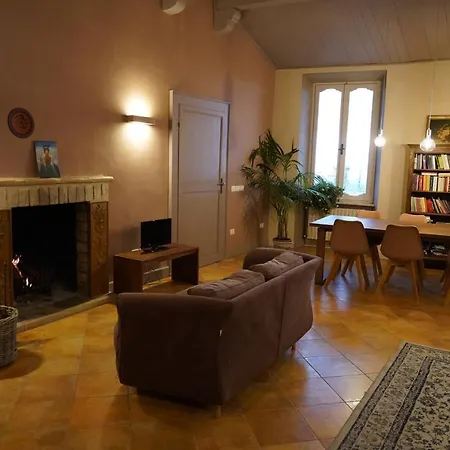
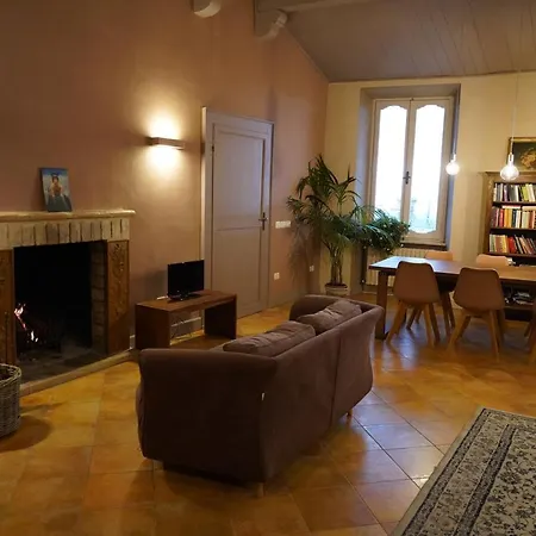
- decorative plate (20, 123)
